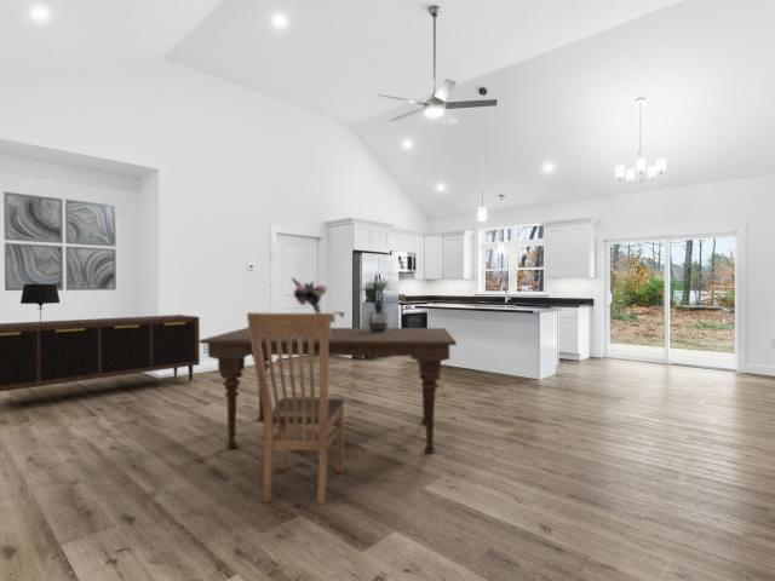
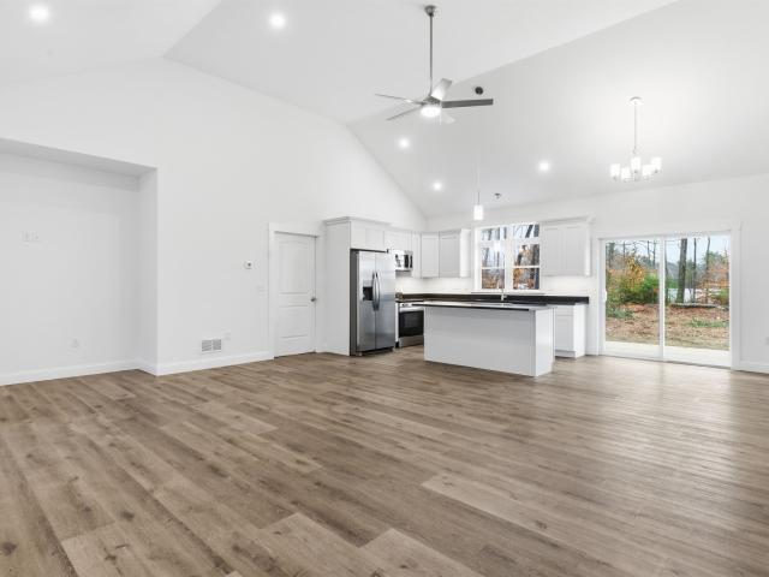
- dining table (337, 355)
- bouquet (317, 304)
- sideboard (92, 357)
- chair (302, 398)
- wall art (65, 246)
- table lamp (40, 303)
- potted plant (377, 304)
